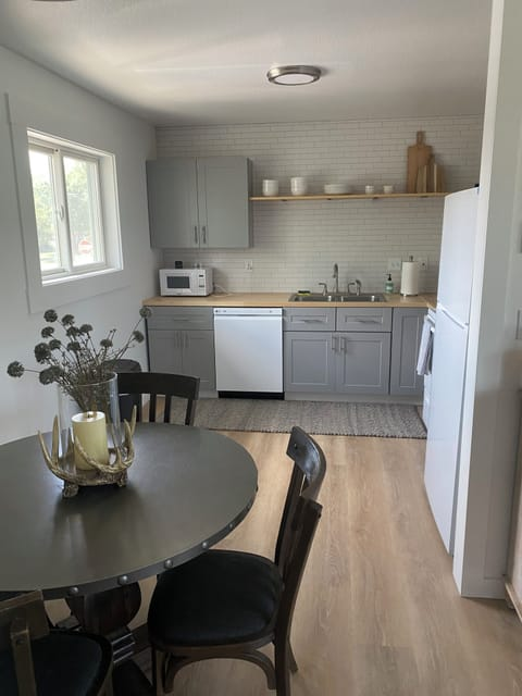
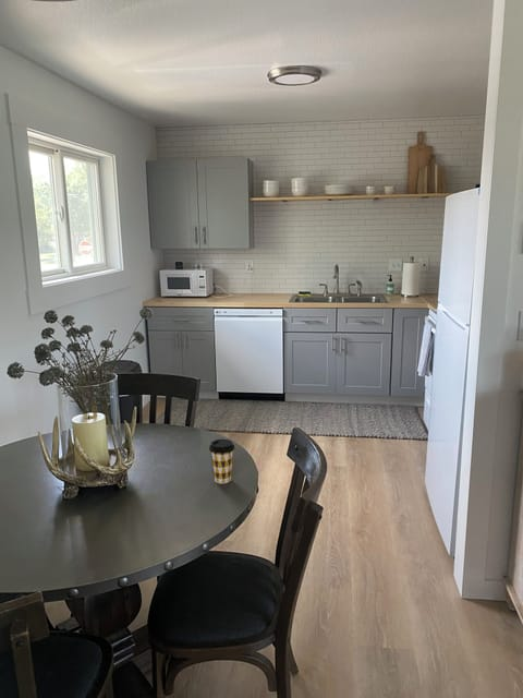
+ coffee cup (222, 461)
